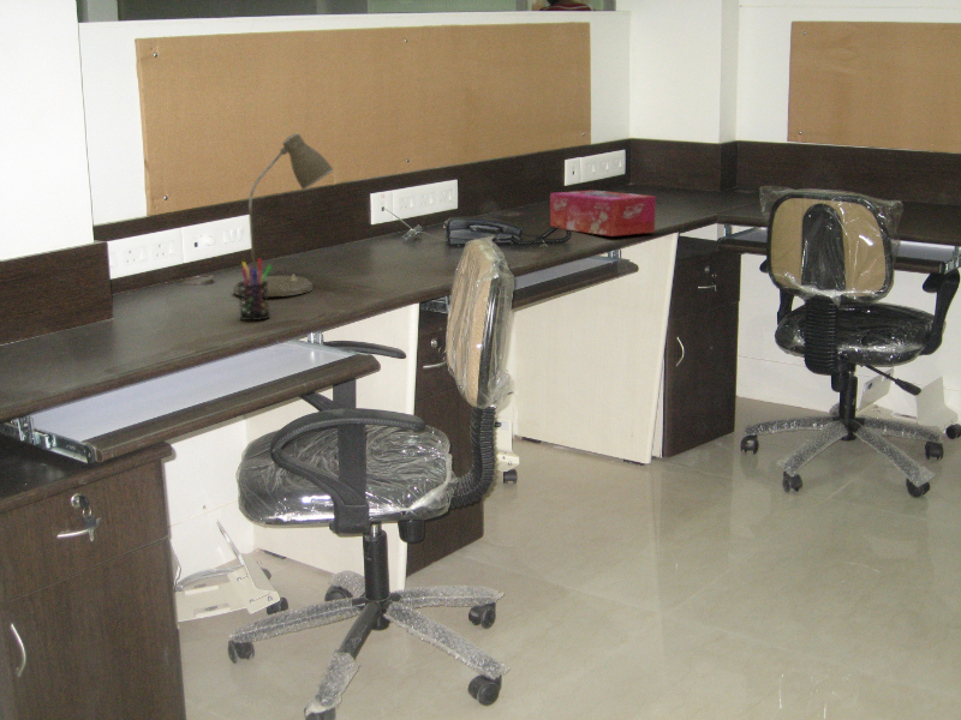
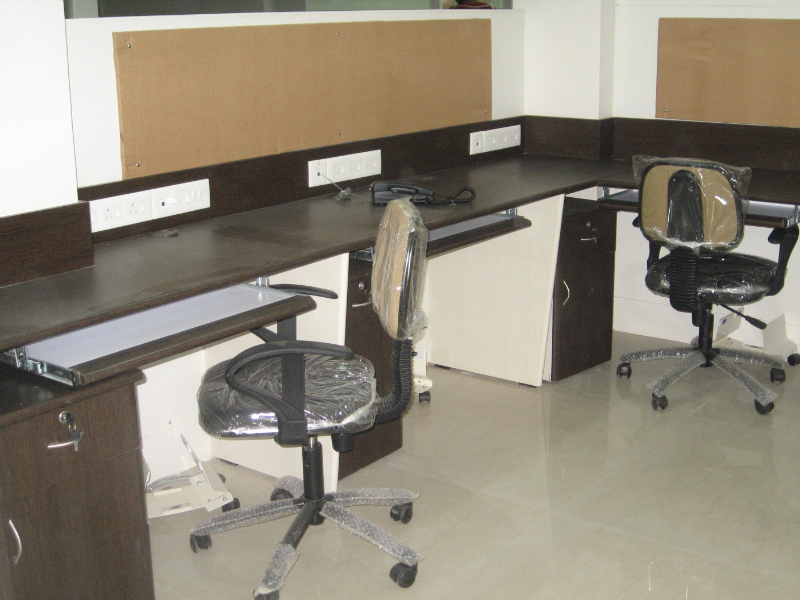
- desk lamp (251, 212)
- pen holder (256, 287)
- tissue box (601, 211)
